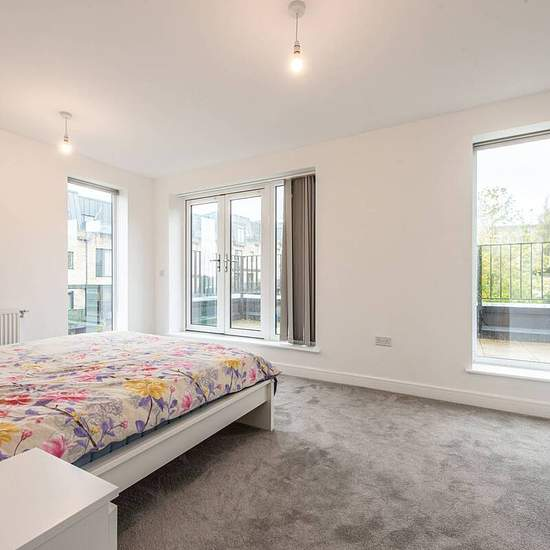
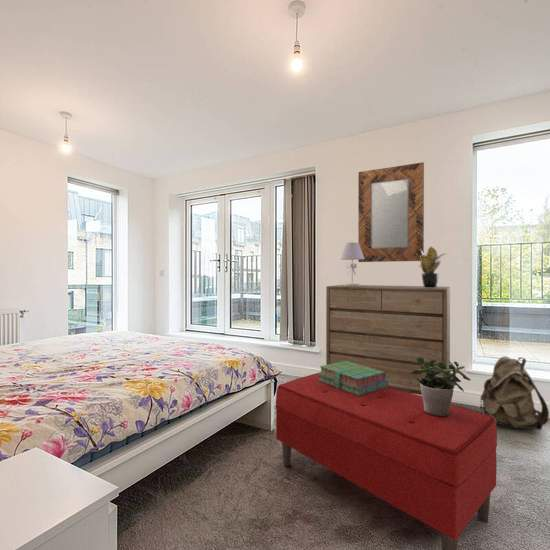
+ backpack (511, 388)
+ bench (372, 443)
+ stack of books (351, 375)
+ potted plant (437, 383)
+ potted plant (430, 266)
+ table lamp (352, 264)
+ home mirror (389, 214)
+ dresser (386, 342)
